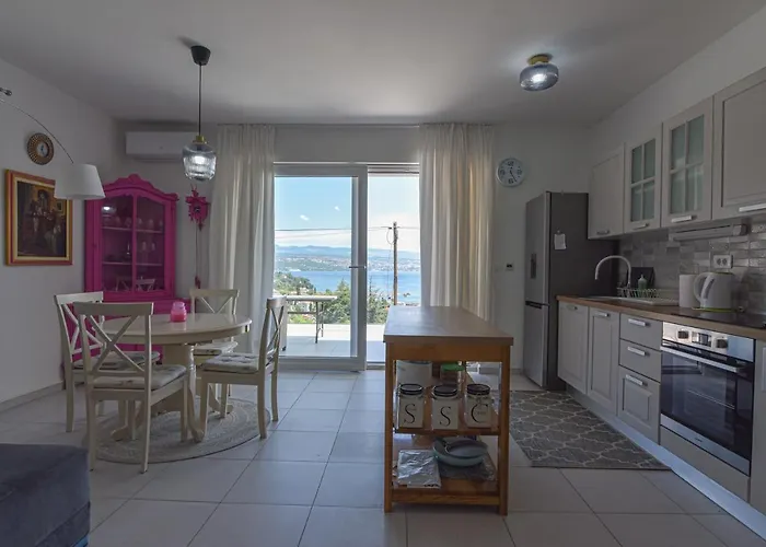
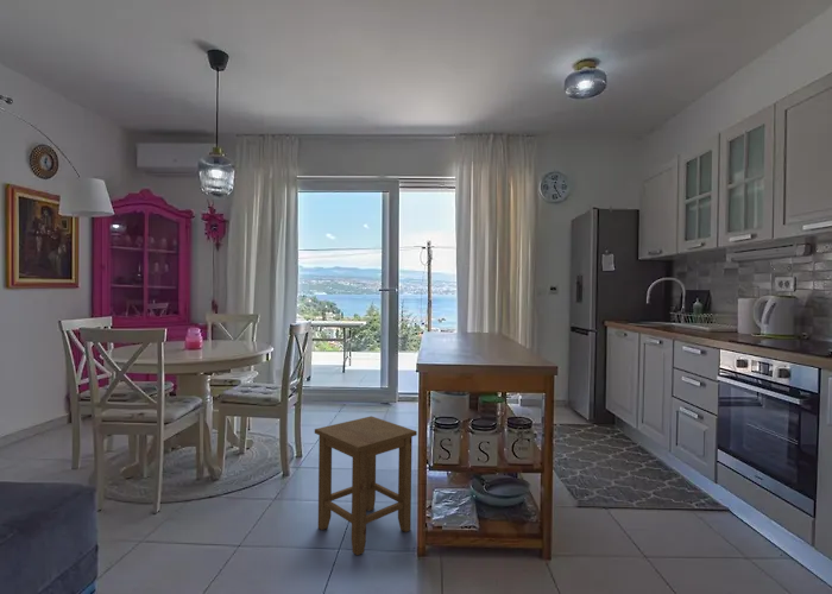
+ stool (365, 479)
